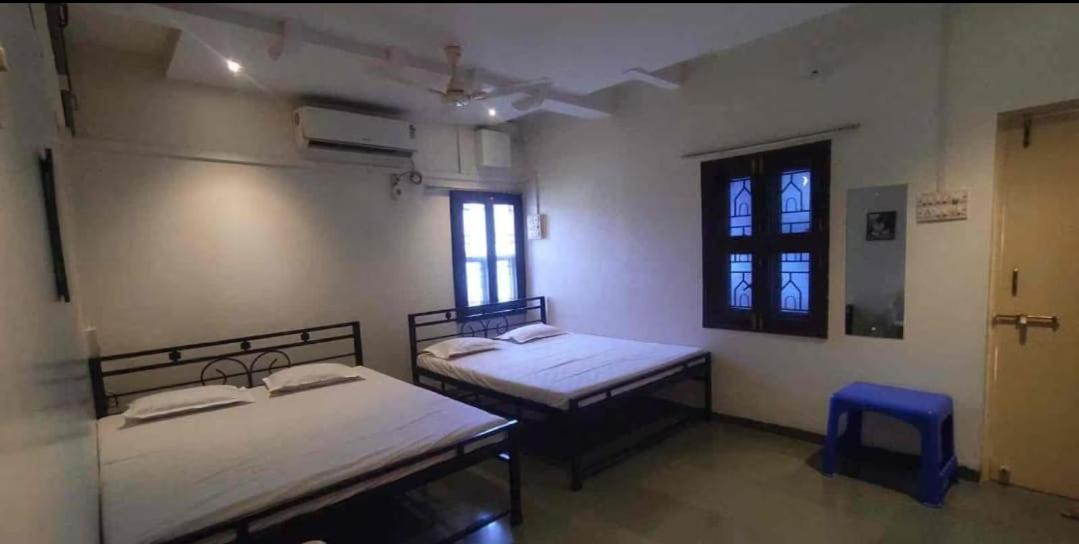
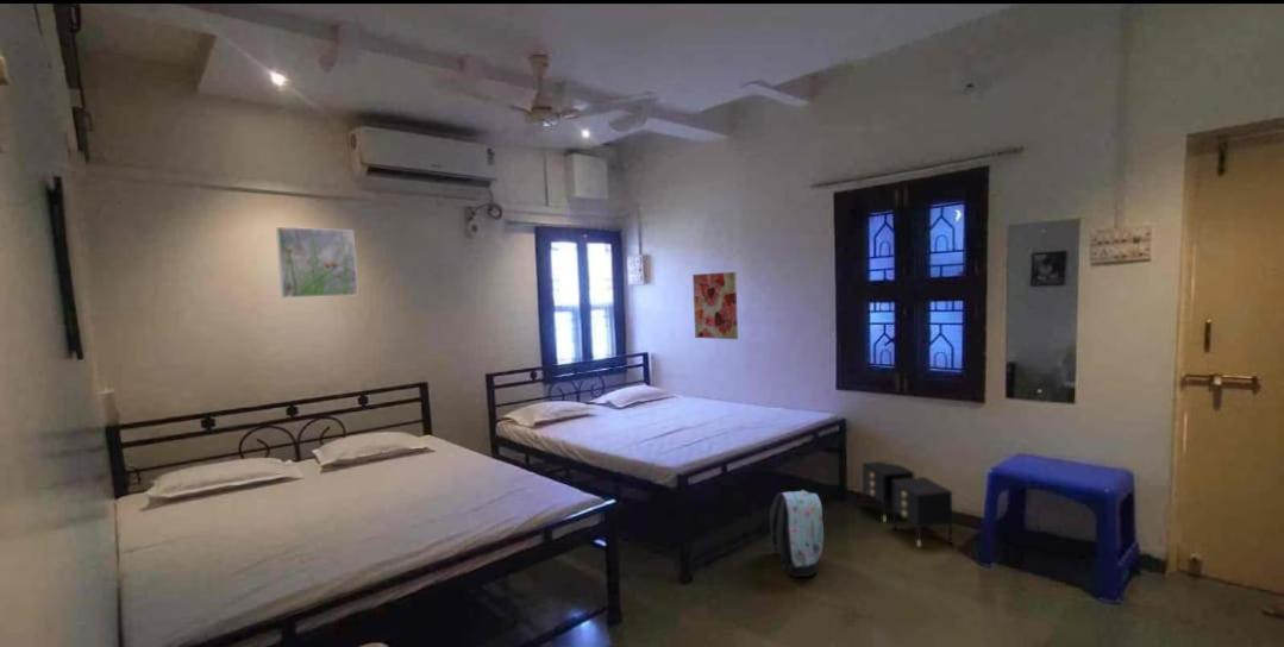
+ nightstand (903, 500)
+ wall art (714, 306)
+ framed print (318, 262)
+ backpack (797, 528)
